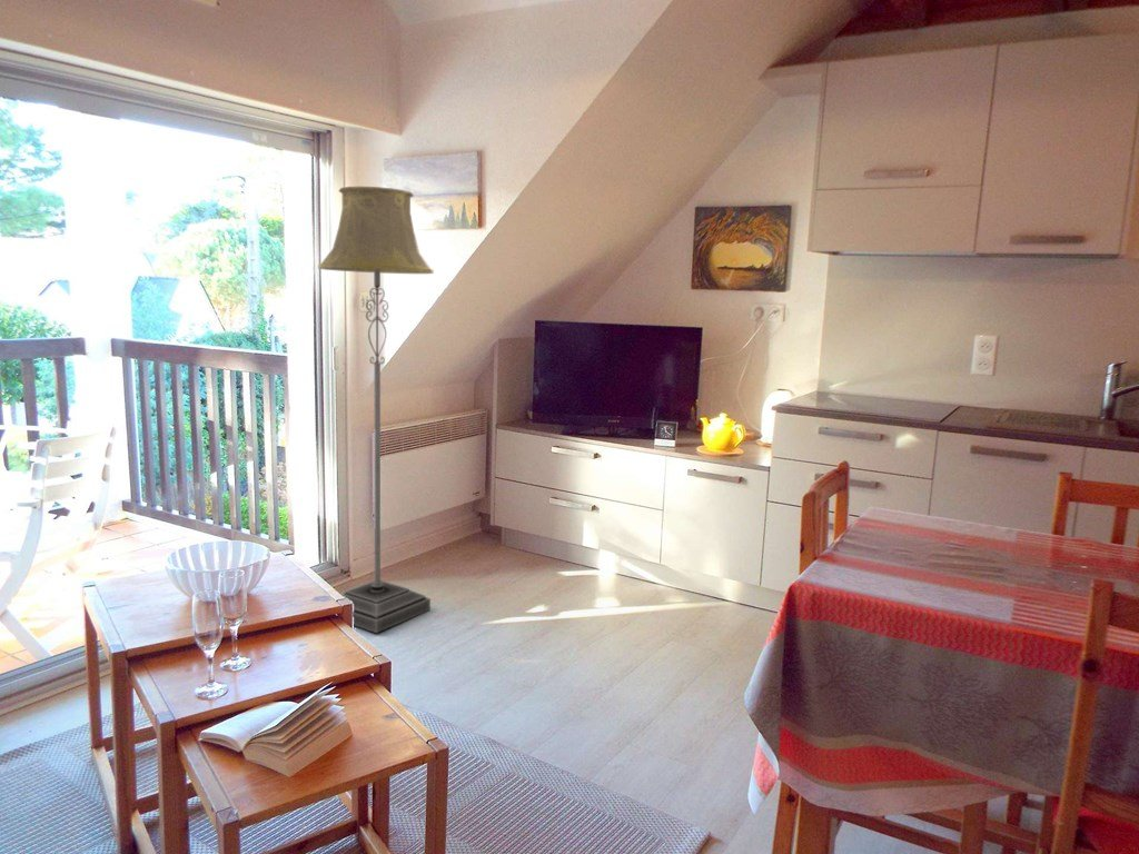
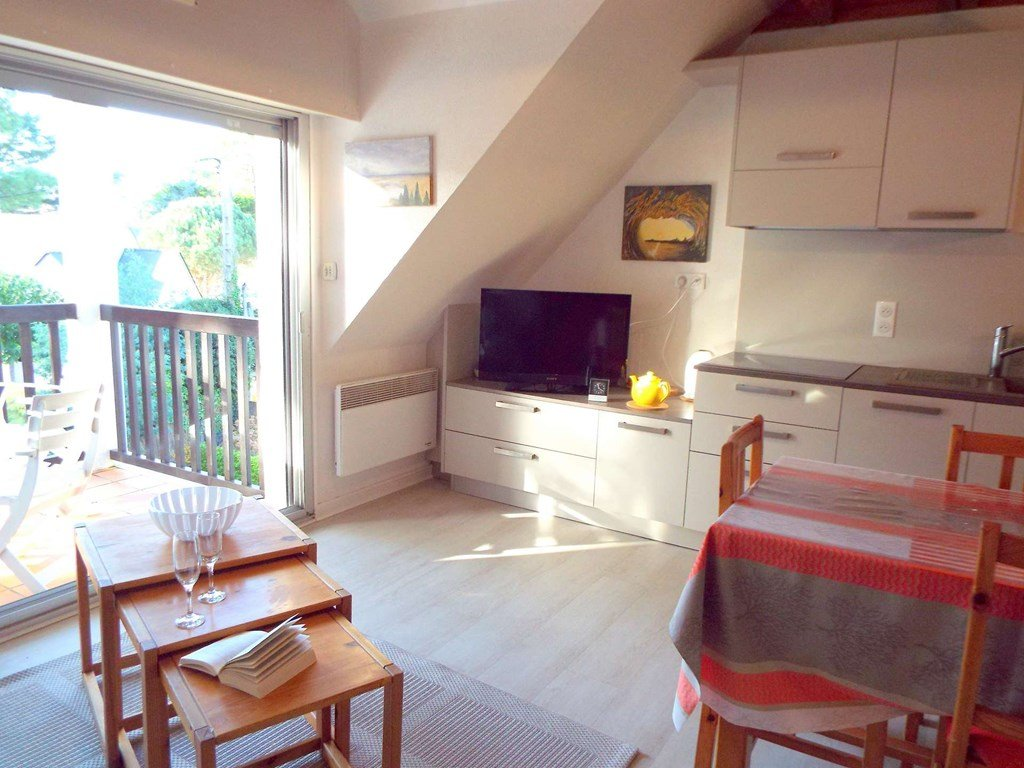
- floor lamp (376, 409)
